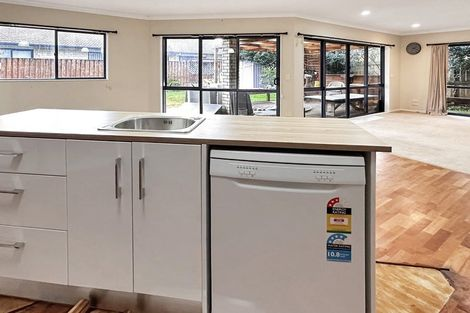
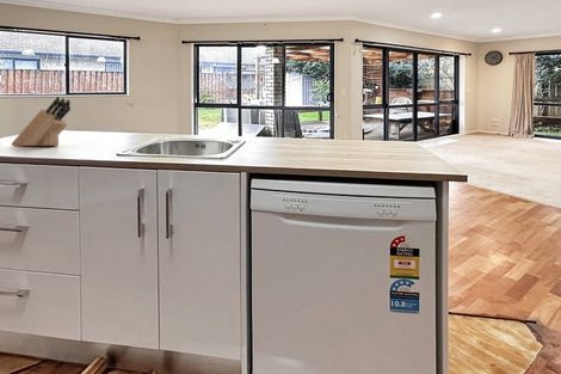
+ knife block (42, 122)
